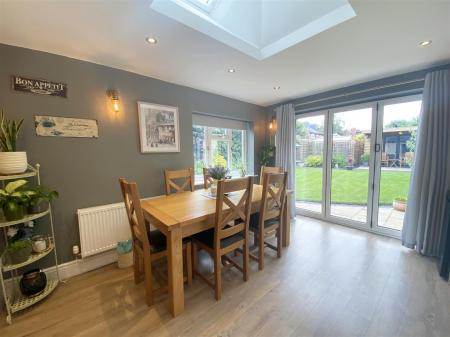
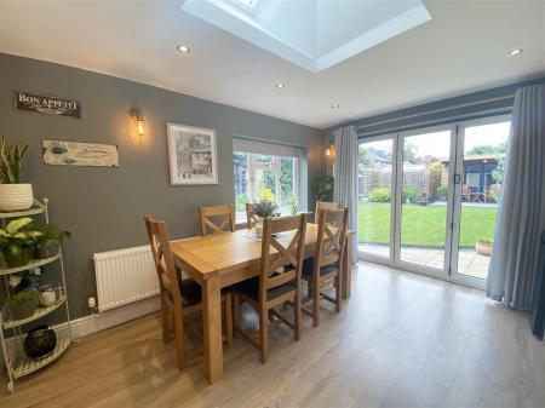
- potted plant (124, 252)
